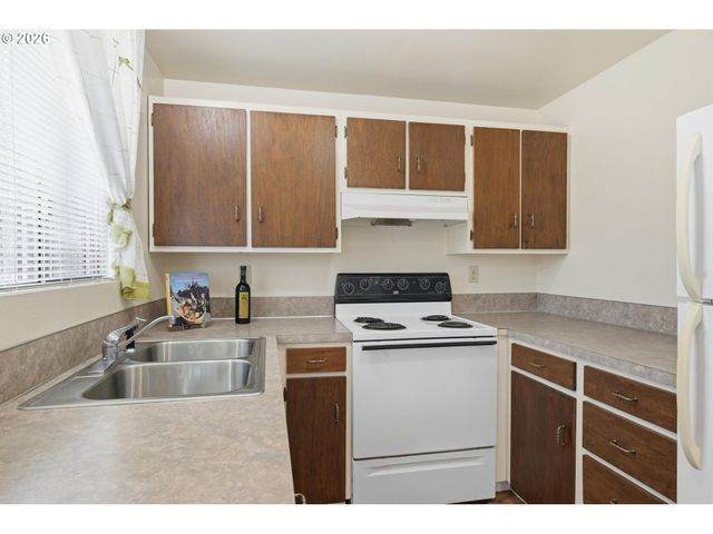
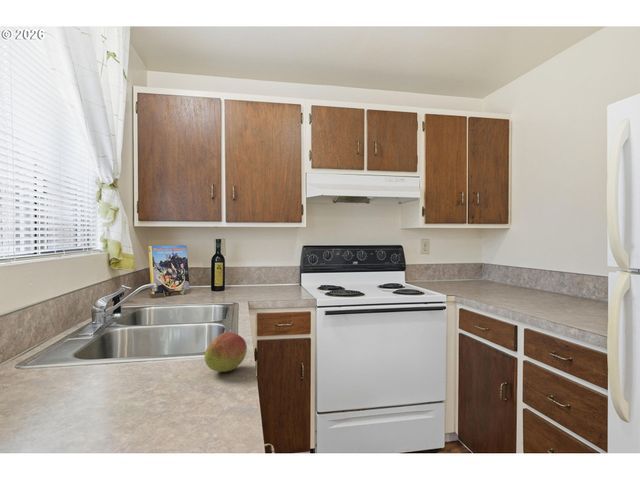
+ fruit (226, 351)
